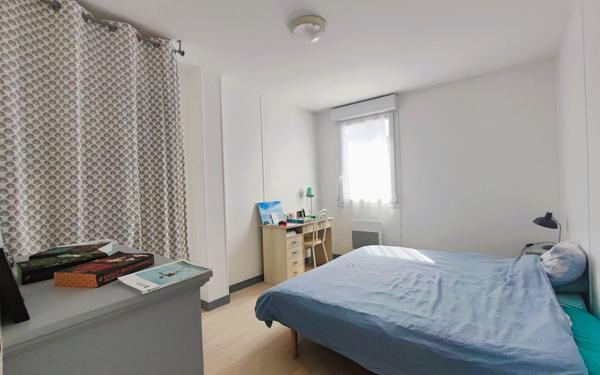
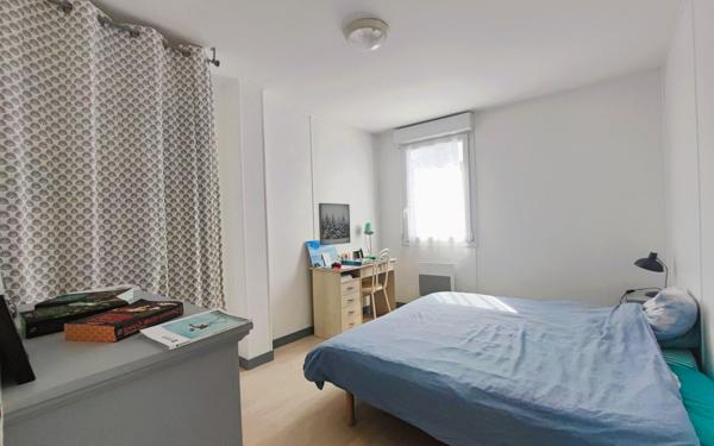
+ wall art (334, 224)
